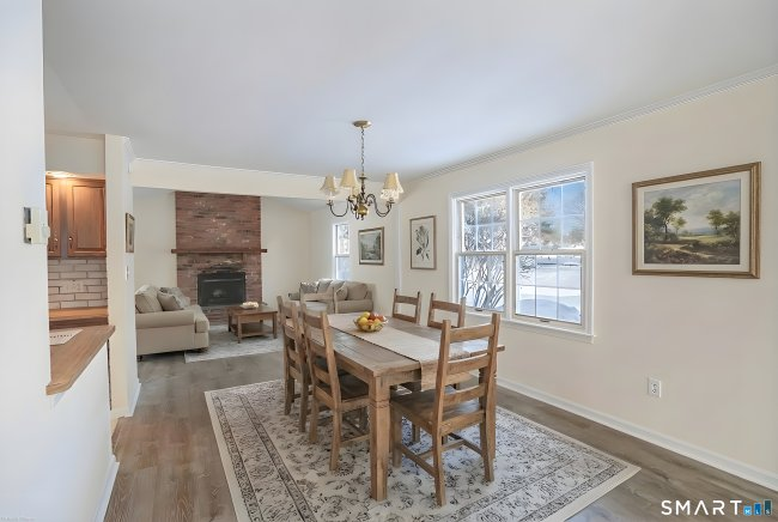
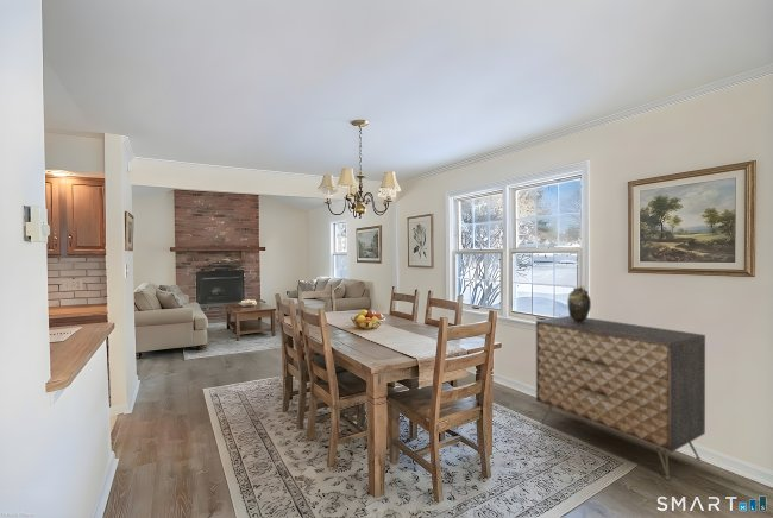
+ dresser (611, 383)
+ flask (578, 303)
